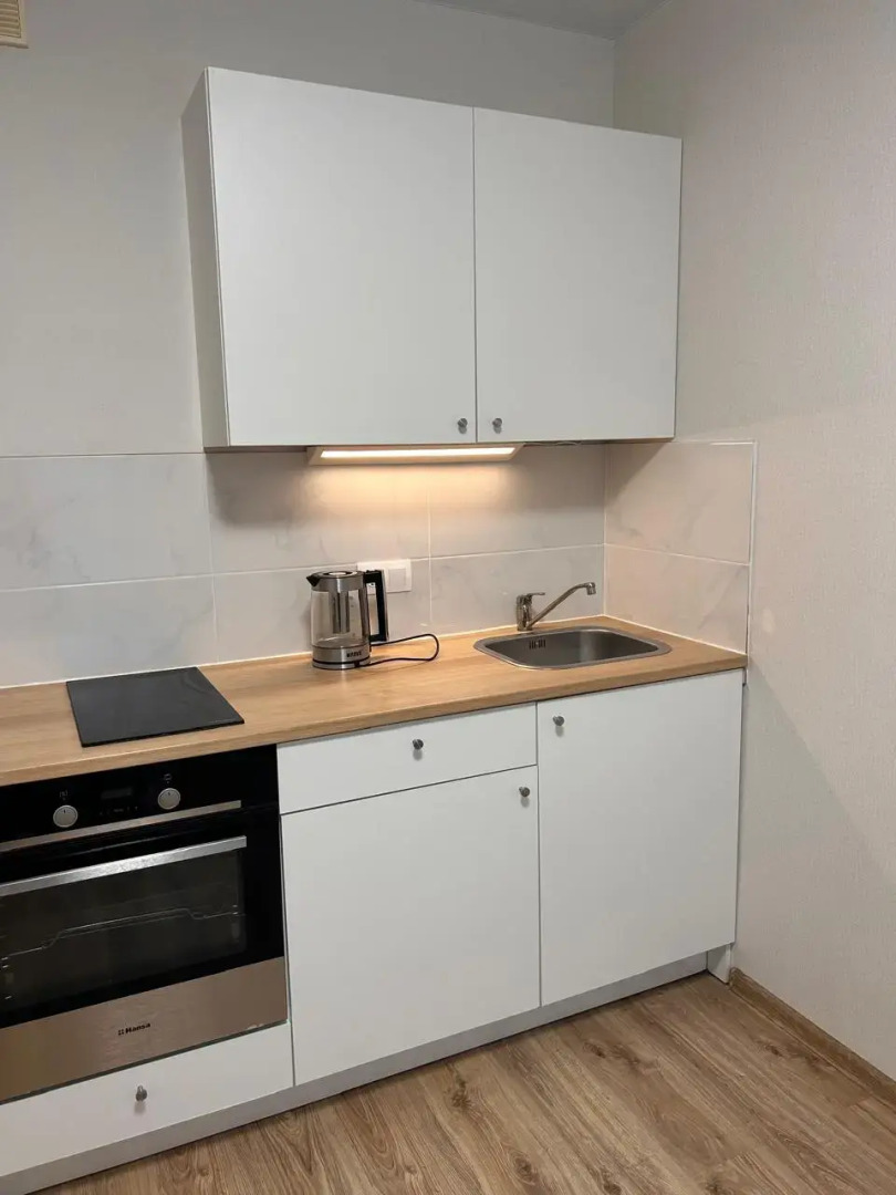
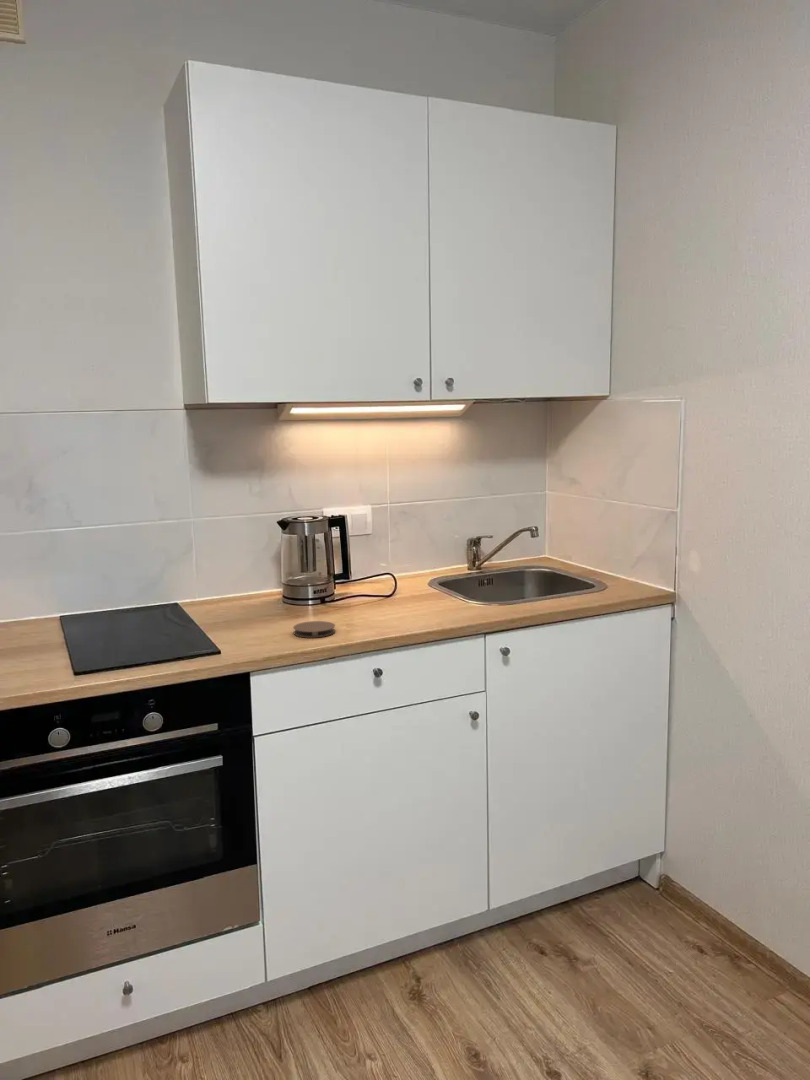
+ coaster (314, 629)
